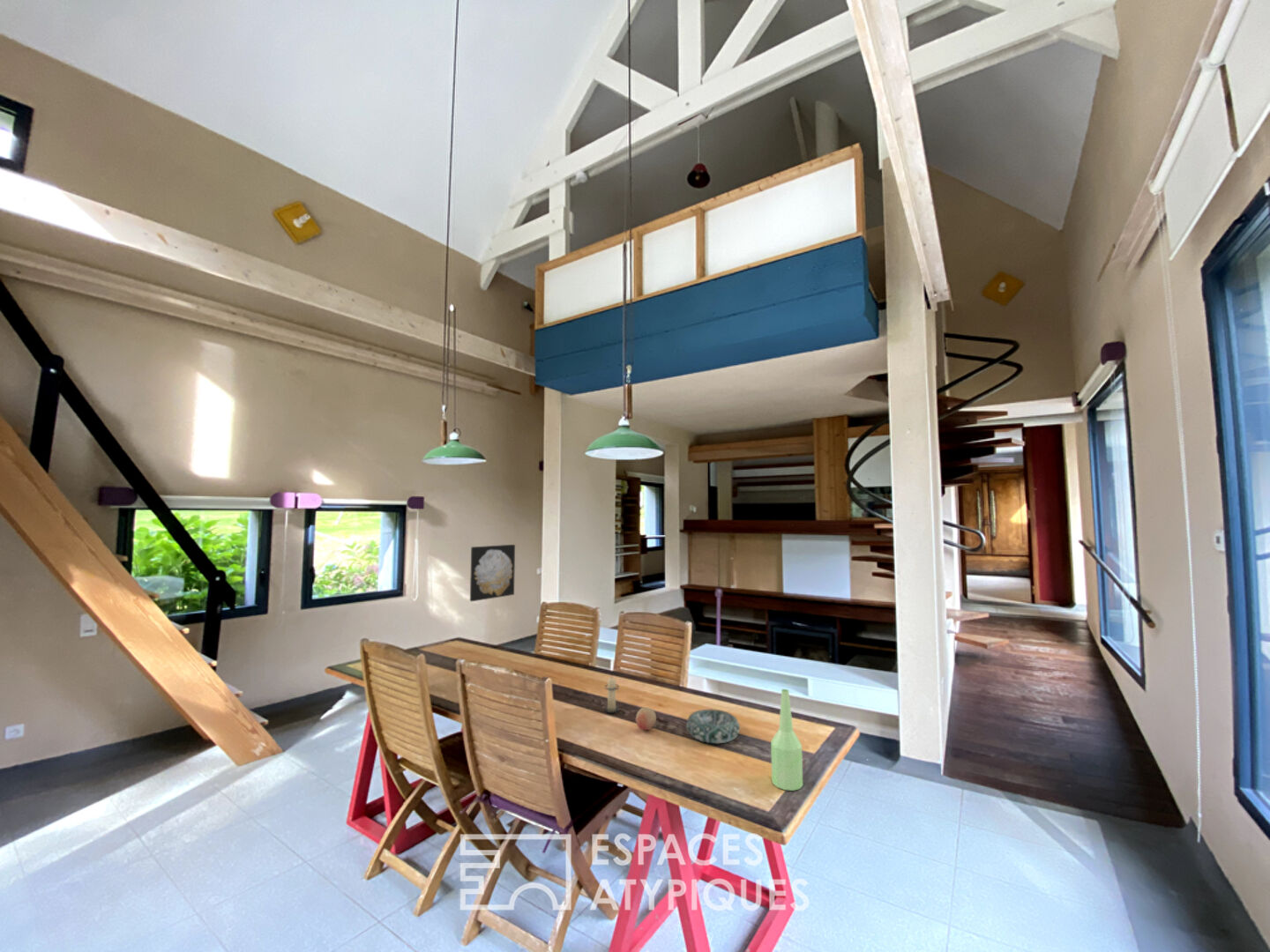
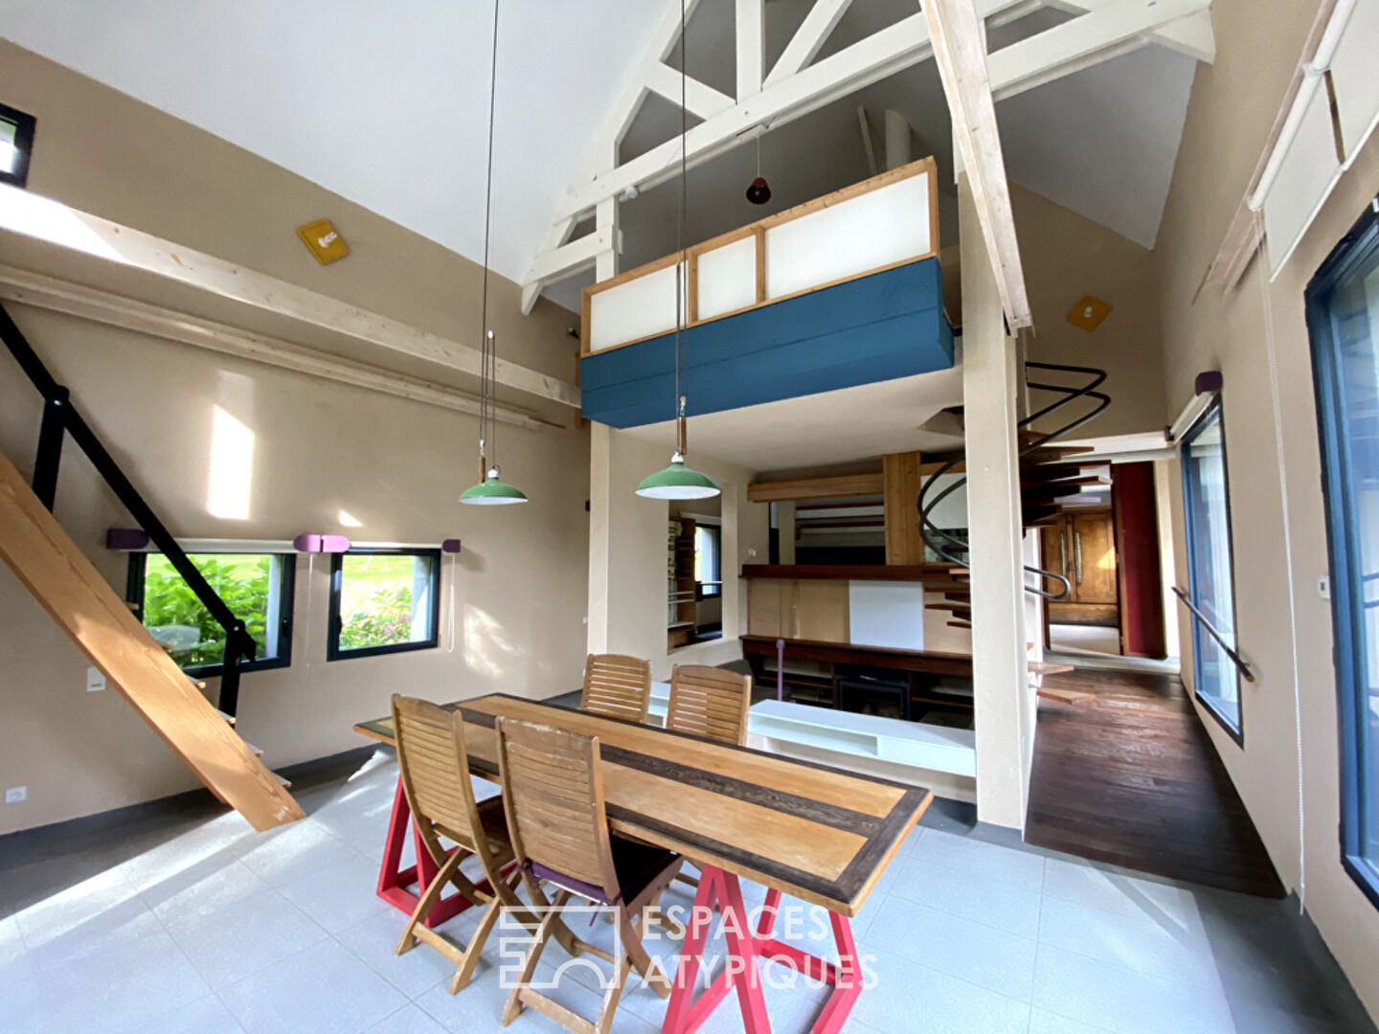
- wall art (493, 571)
- candle (611, 693)
- decorative bowl (713, 725)
- fruit (646, 718)
- bottle (786, 736)
